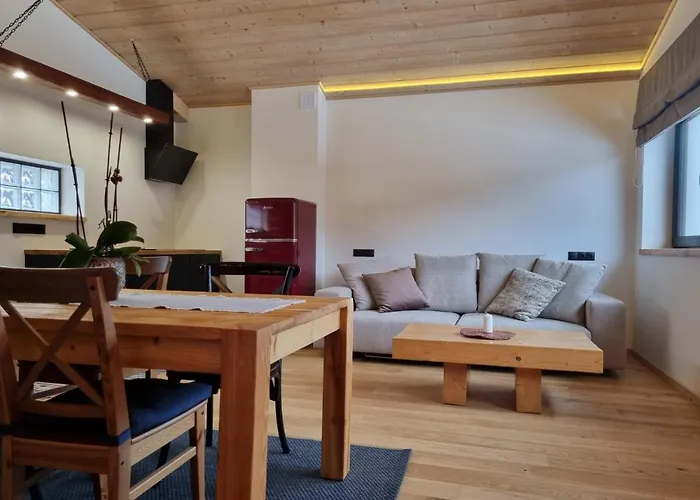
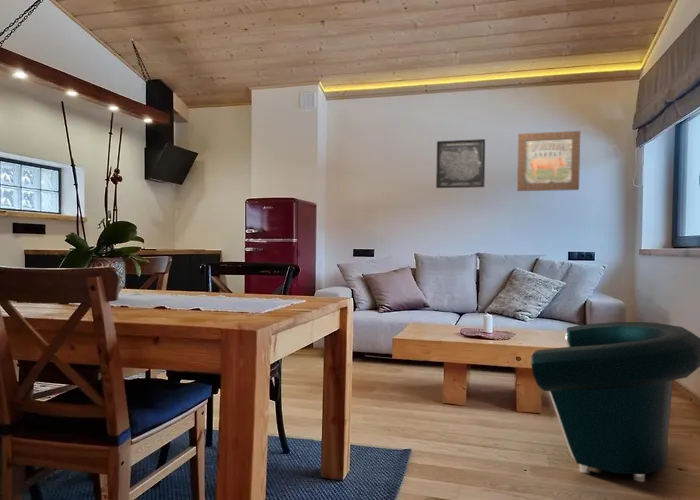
+ wall art (548, 161)
+ wall art (460, 164)
+ armchair (622, 392)
